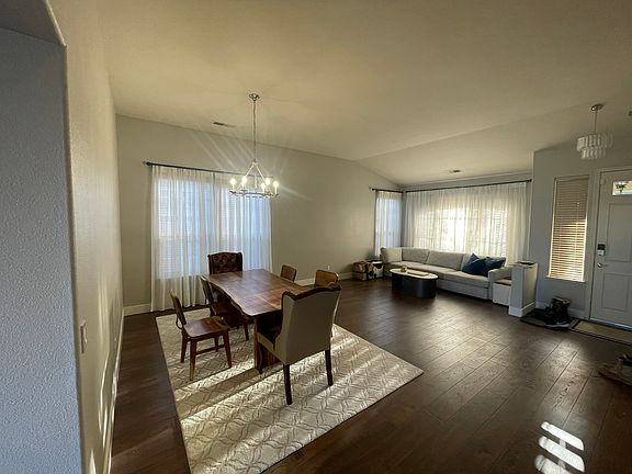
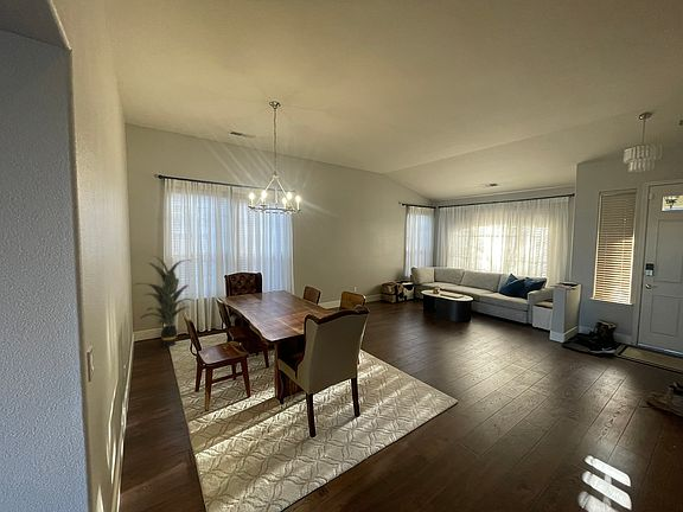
+ indoor plant (165, 300)
